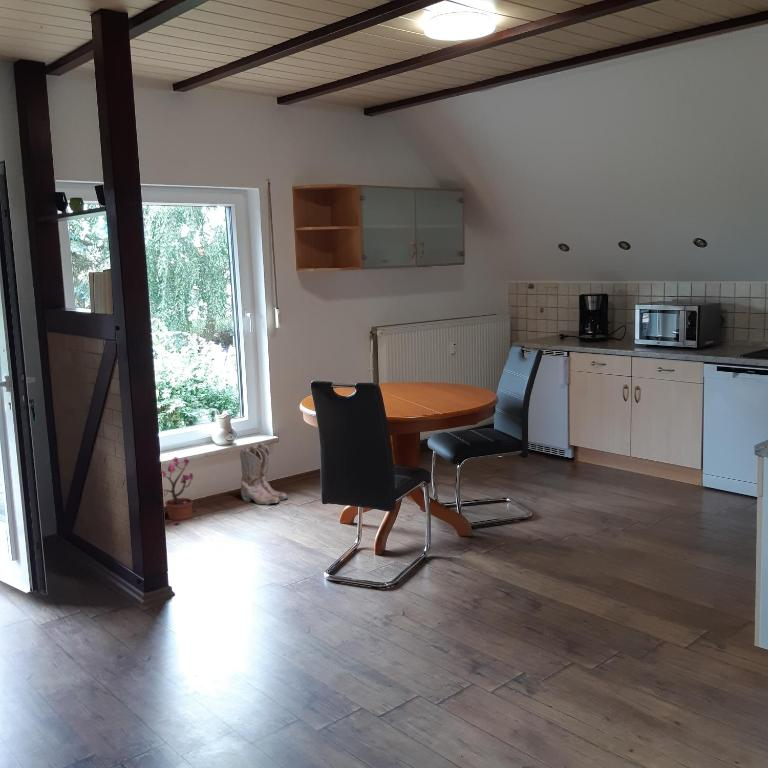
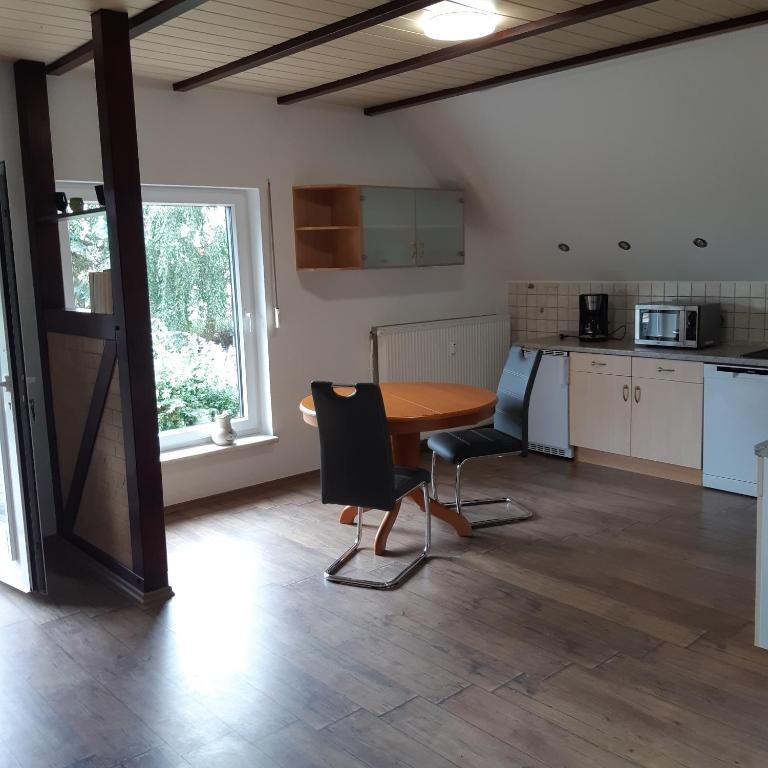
- potted plant (181, 489)
- boots (263, 472)
